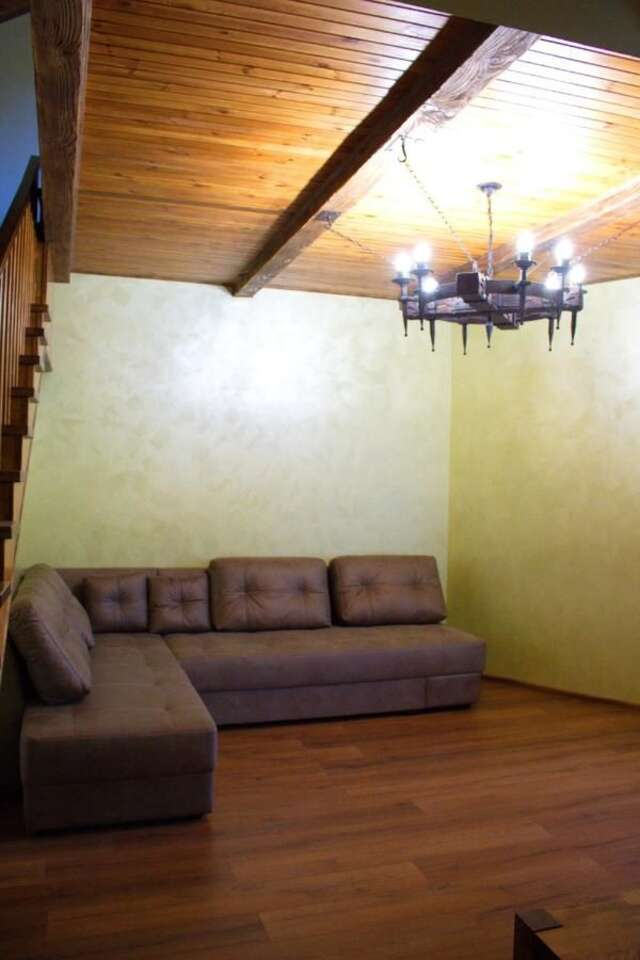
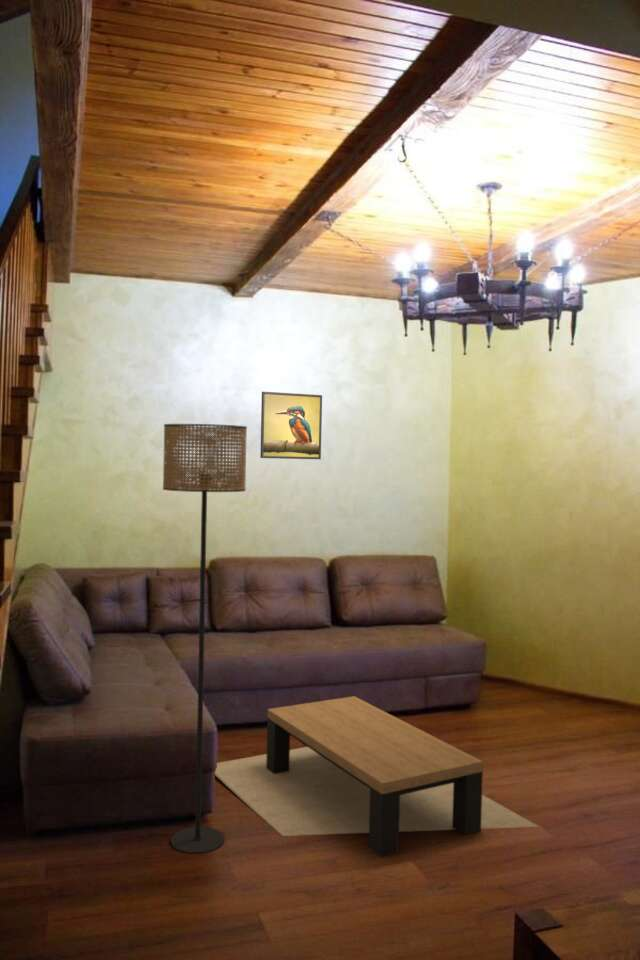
+ coffee table (365, 765)
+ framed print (291, 426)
+ floor lamp (201, 634)
